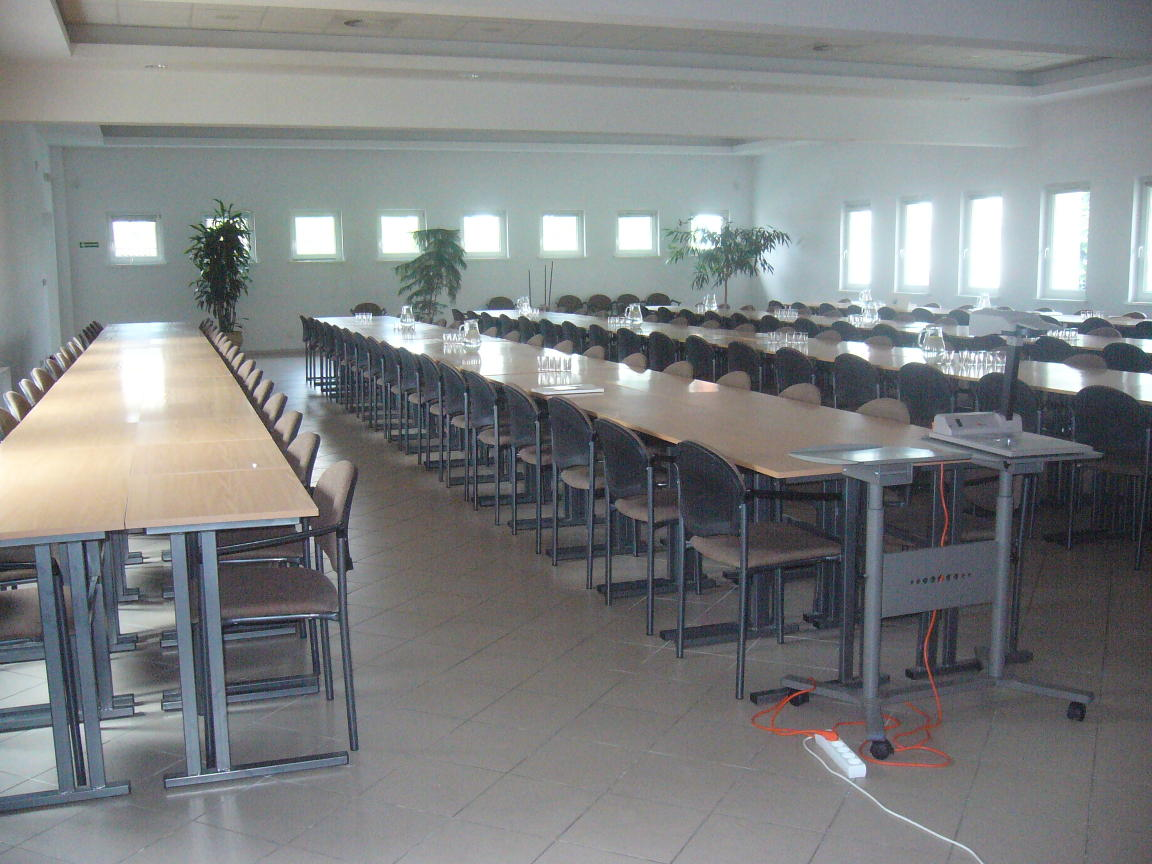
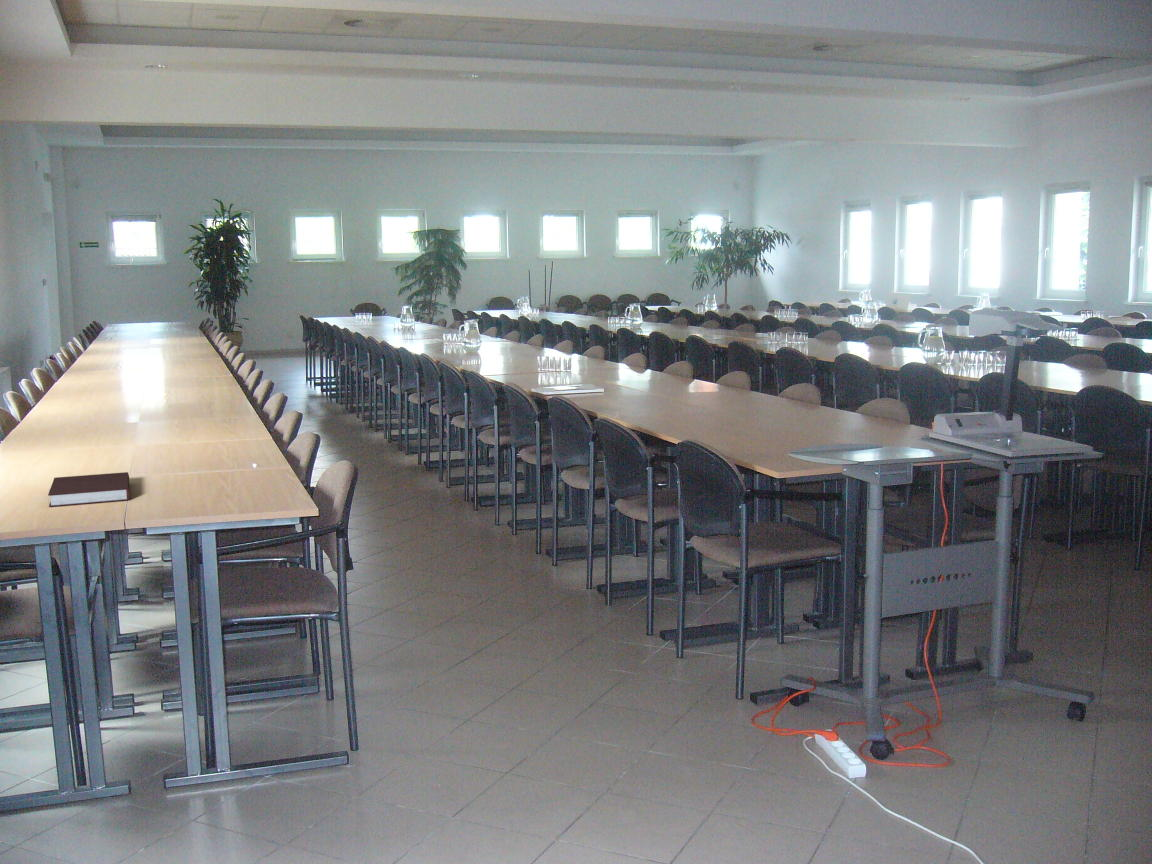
+ notebook (90, 488)
